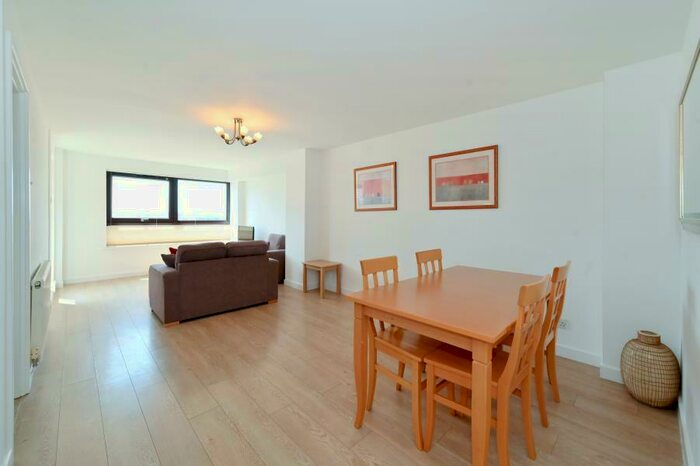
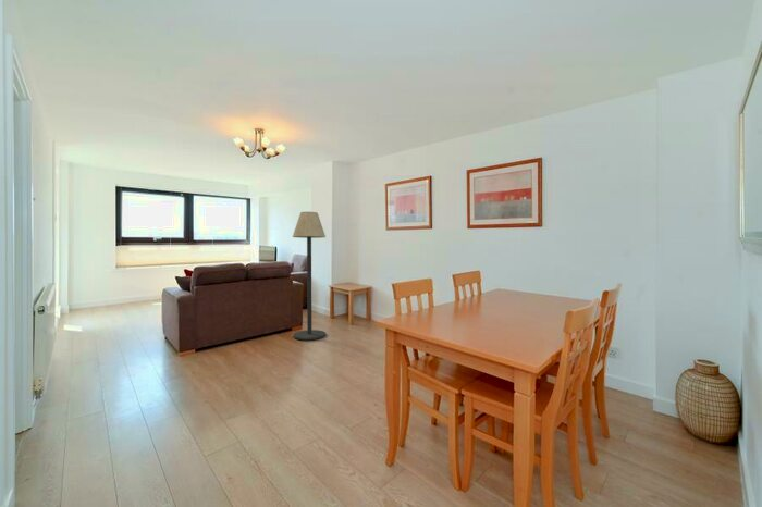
+ floor lamp (309, 274)
